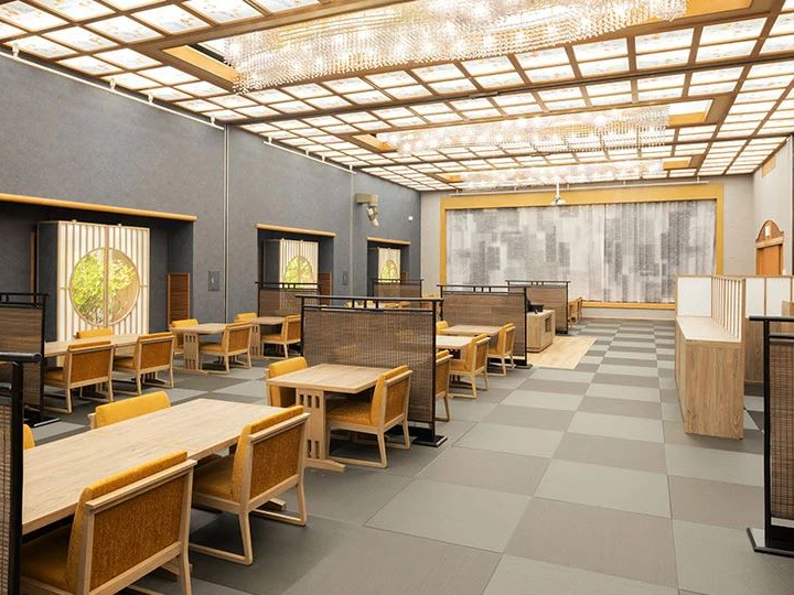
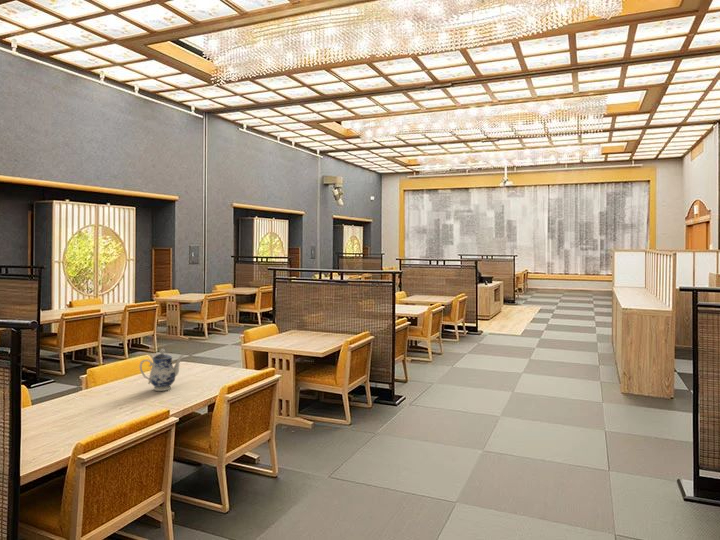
+ teapot (162, 369)
